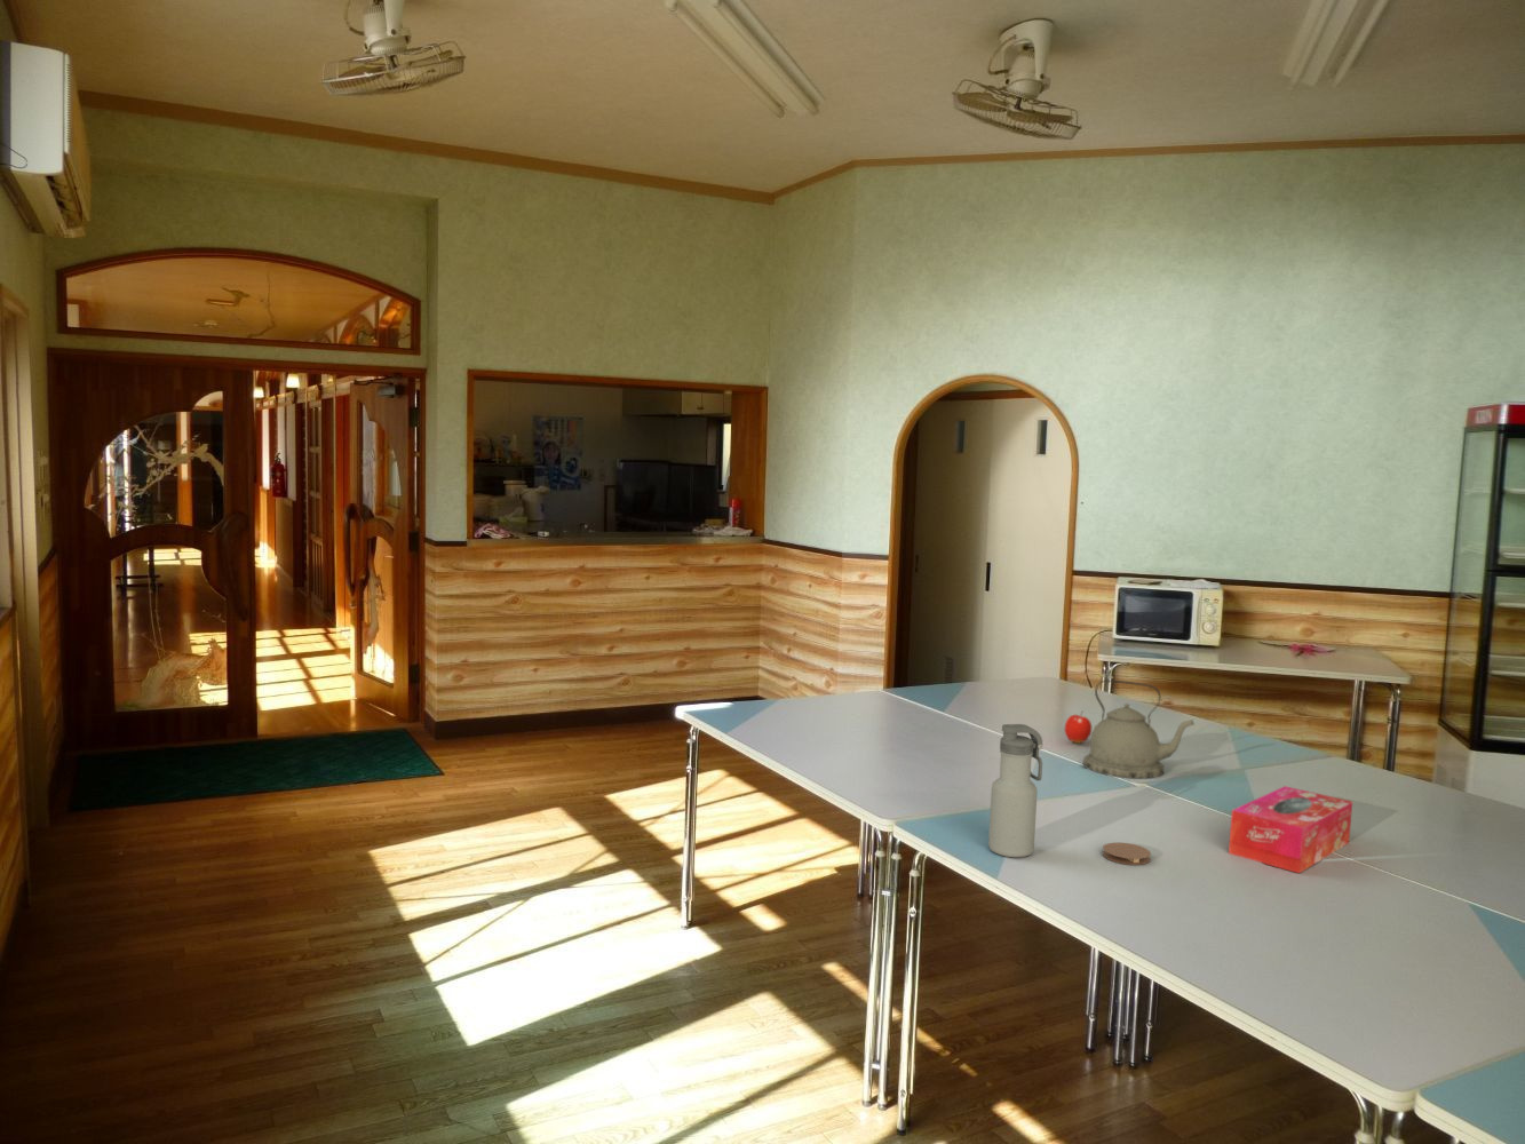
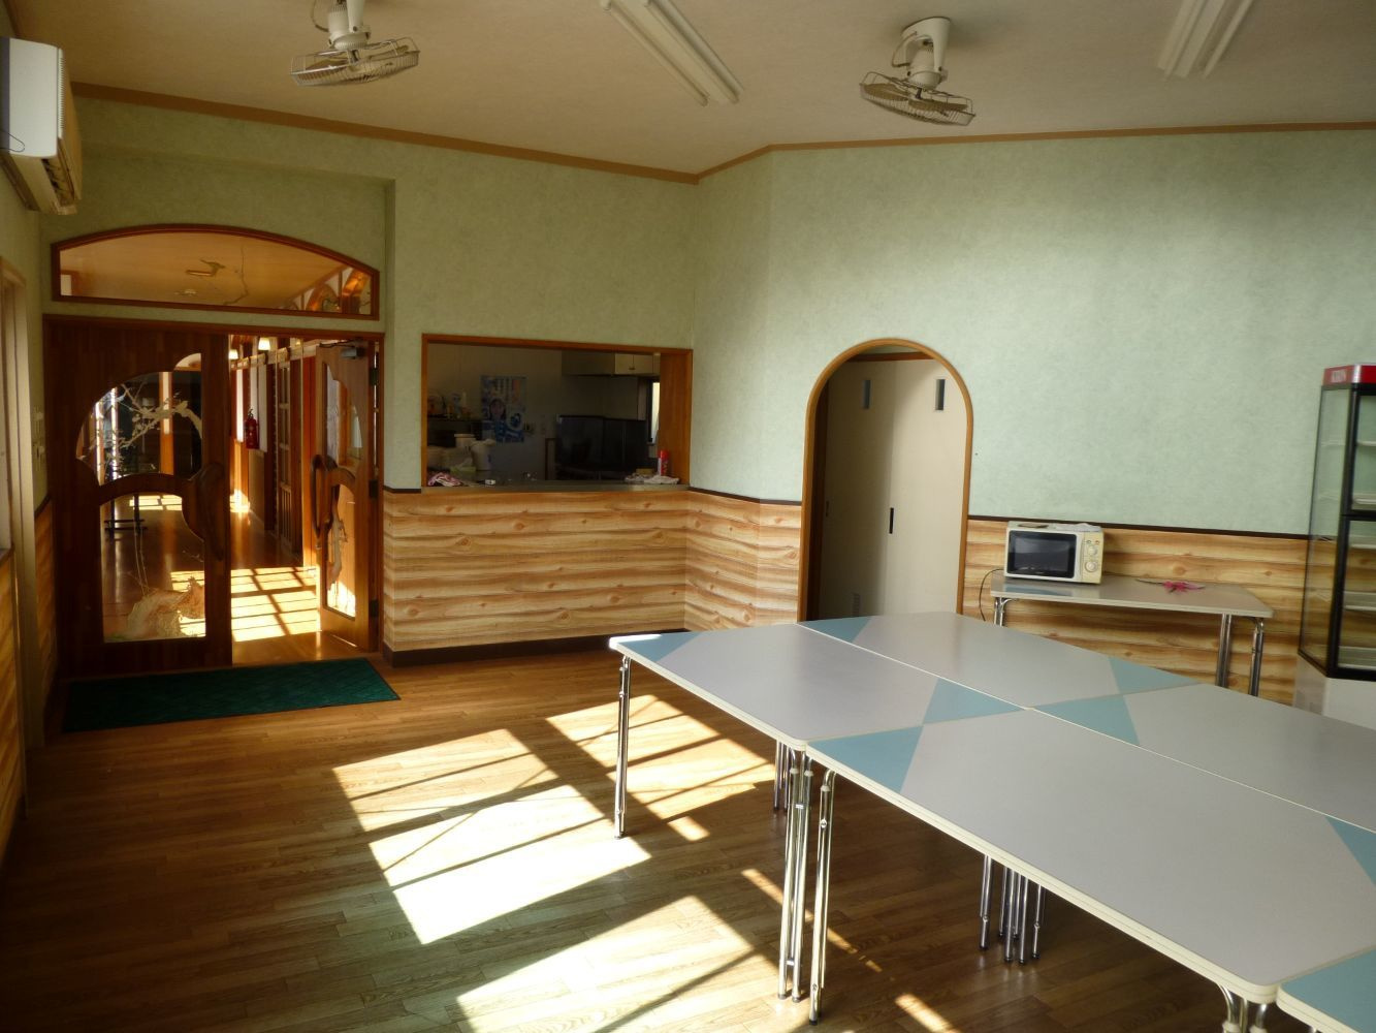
- fruit (1078, 727)
- water bottle (1014, 788)
- kettle (1131, 726)
- tissue box (1292, 827)
- coaster (1126, 853)
